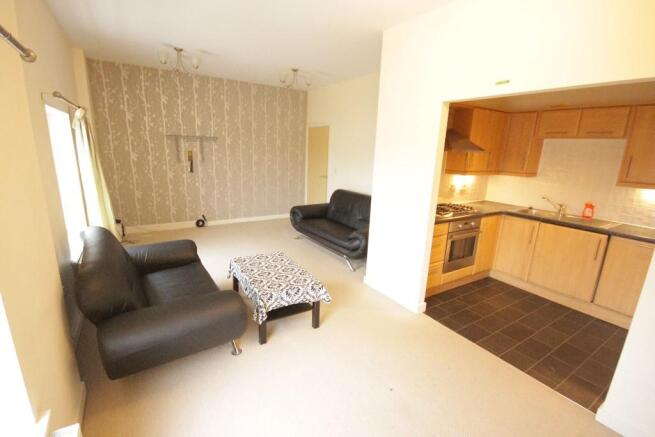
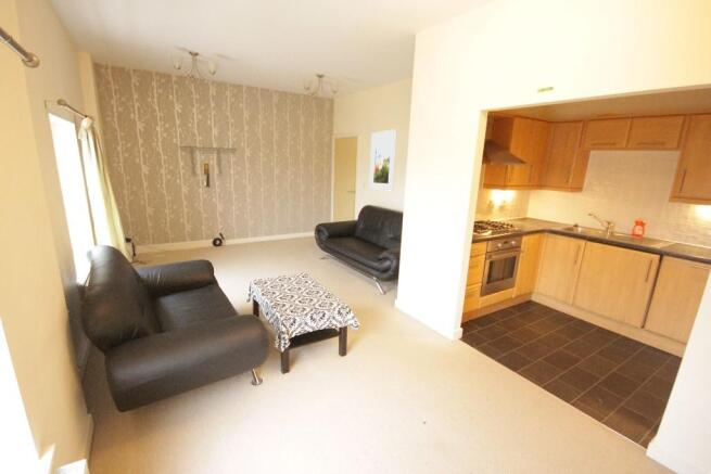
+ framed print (381, 161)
